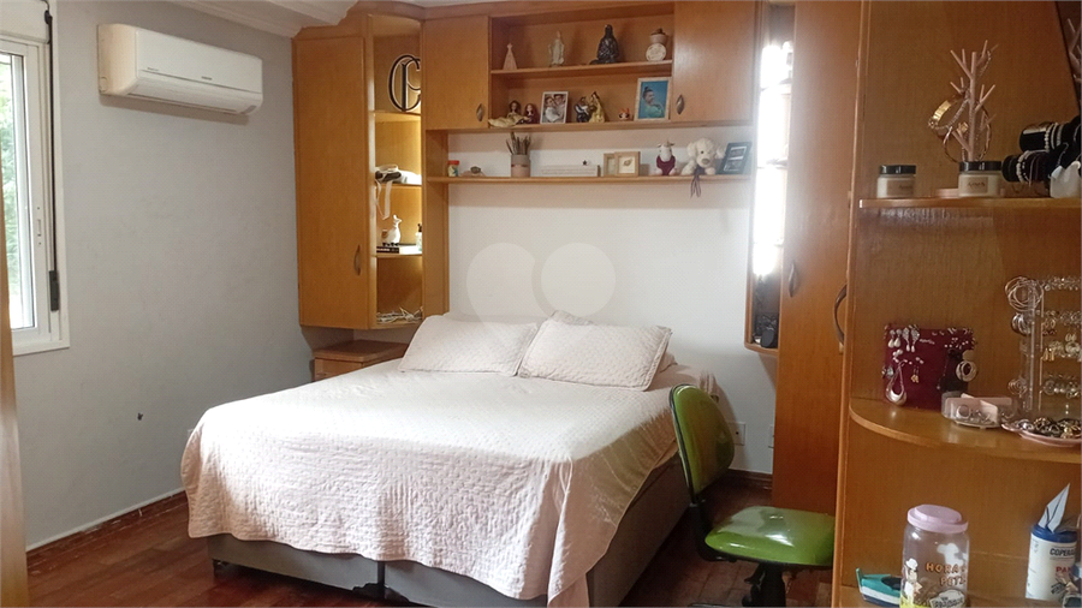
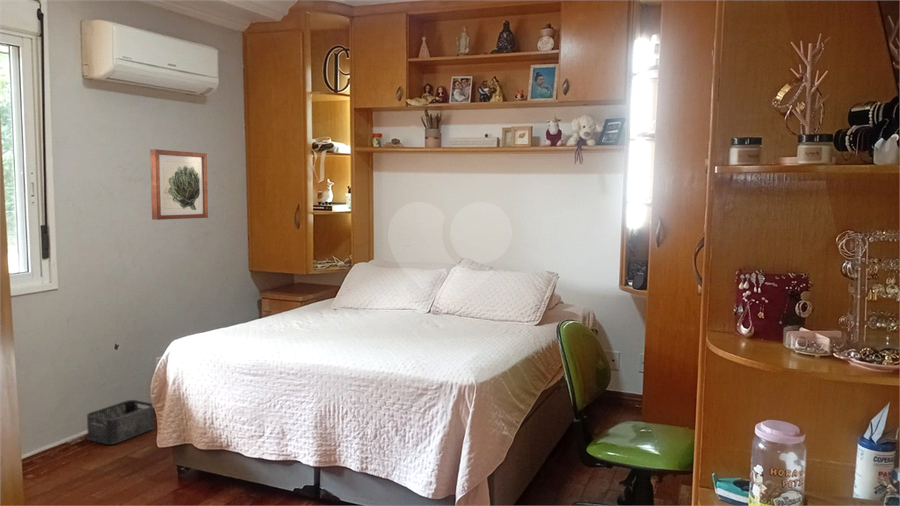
+ storage bin (121, 421)
+ wall art (180, 185)
